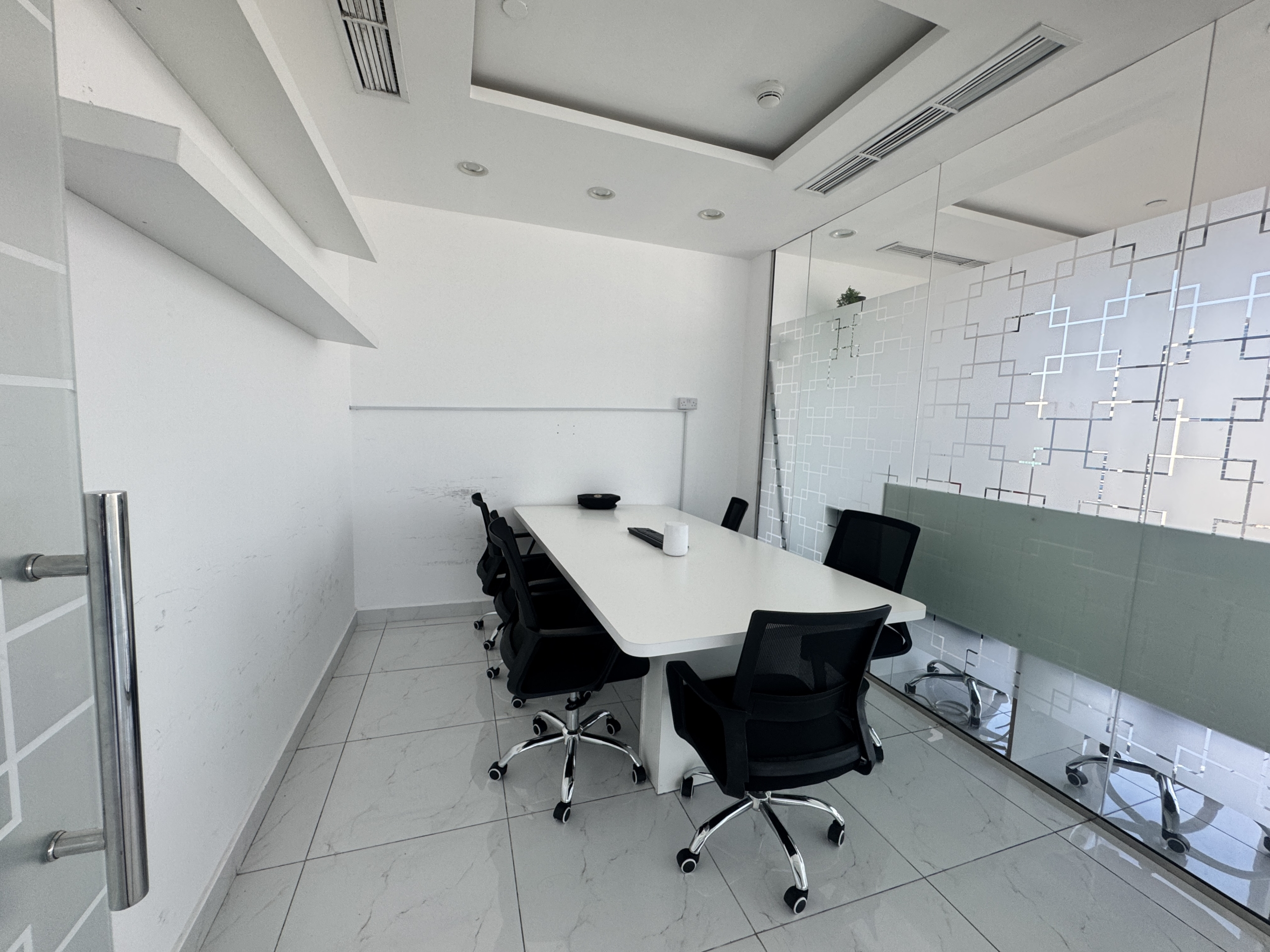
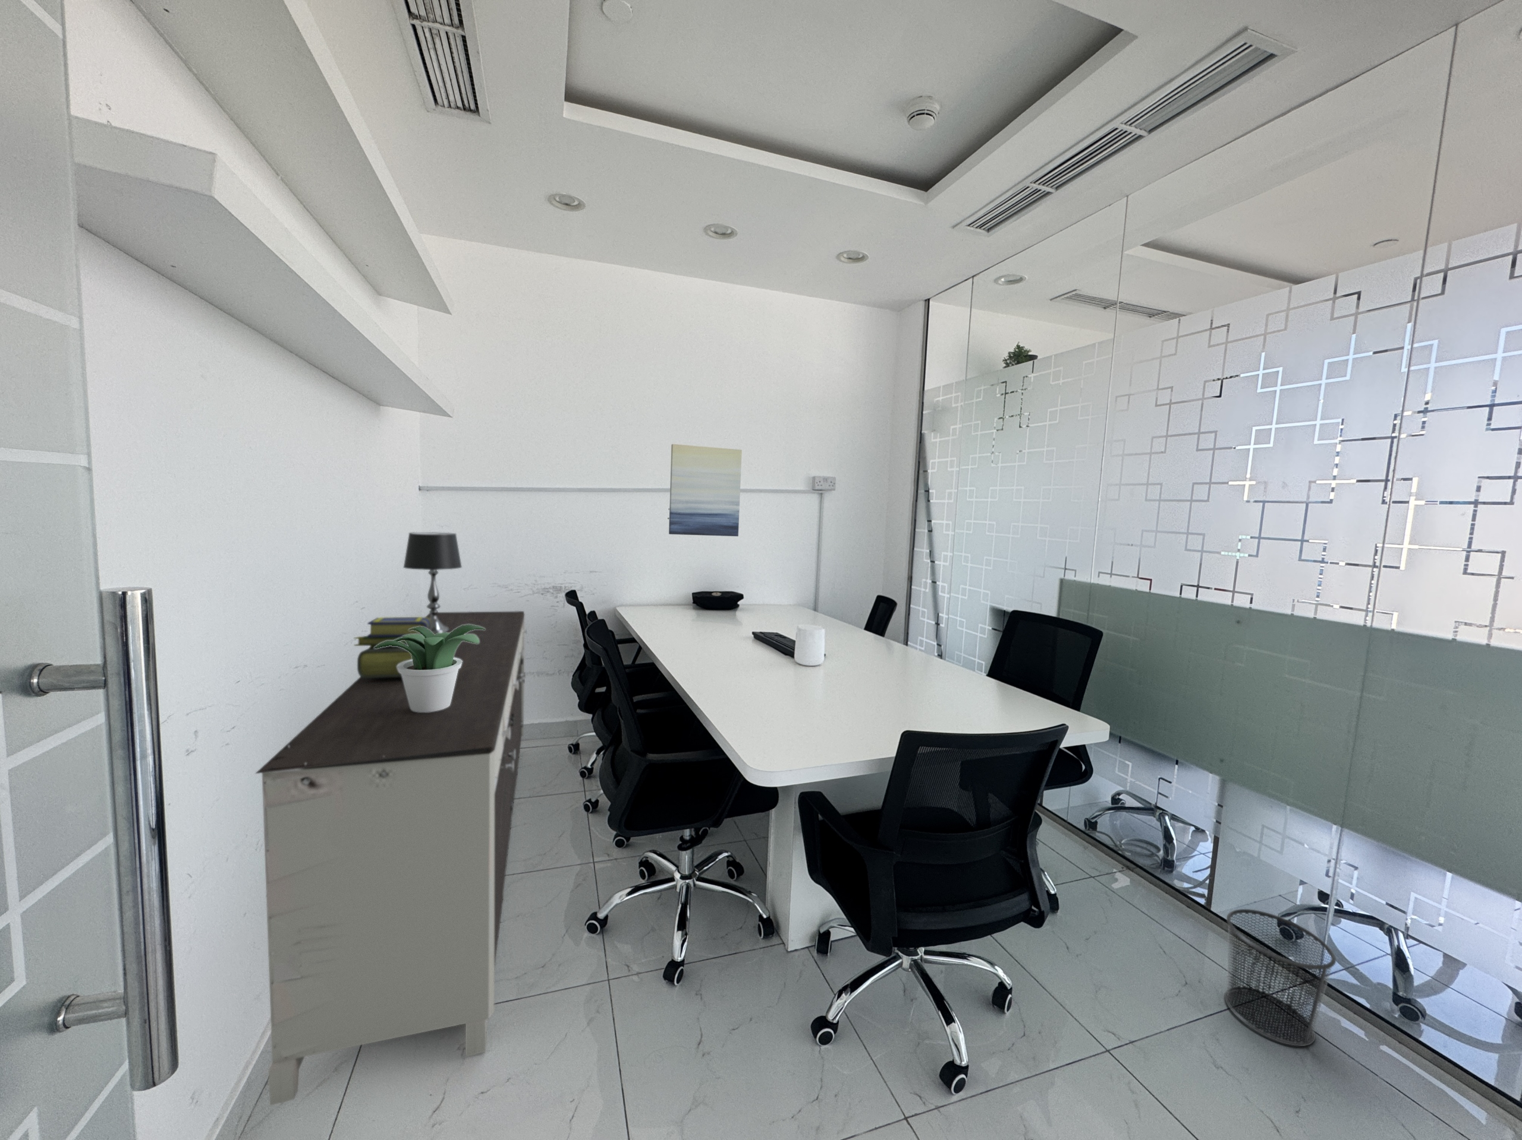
+ potted plant (439, 667)
+ waste bin (1273, 976)
+ wall art (705, 491)
+ sideboard (453, 754)
+ stack of books (399, 642)
+ table lamp (433, 582)
